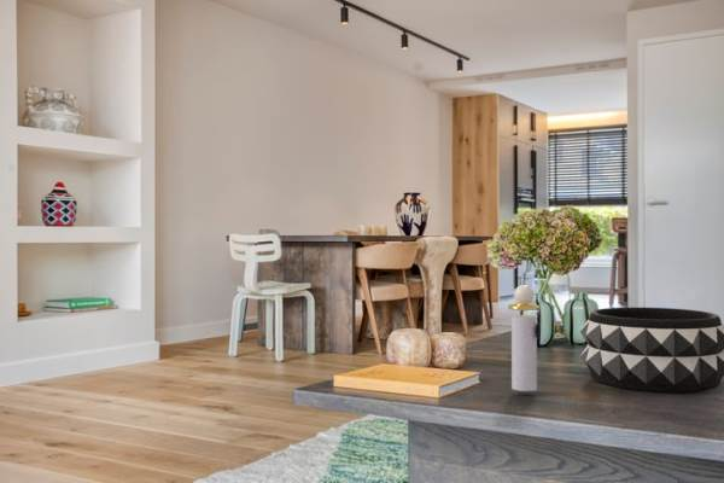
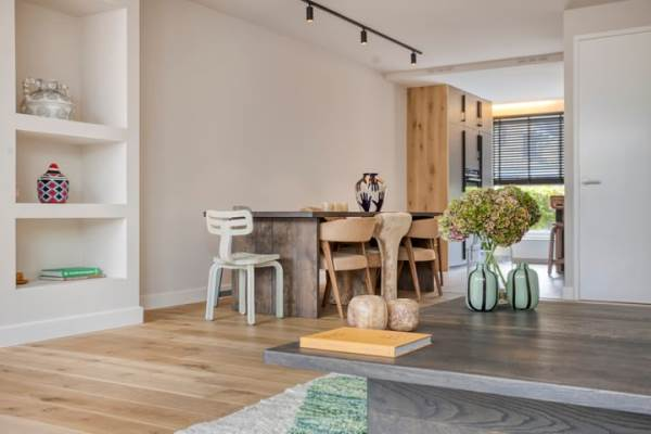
- decorative bowl (653, 347)
- perfume bottle (524, 338)
